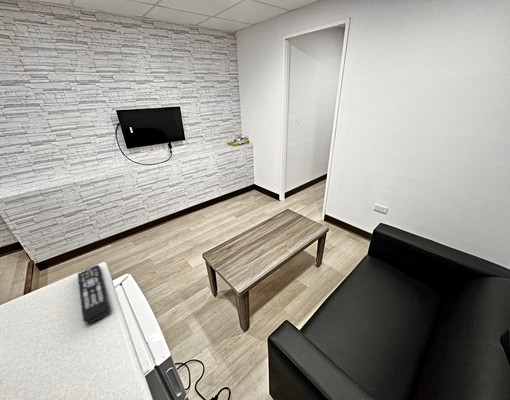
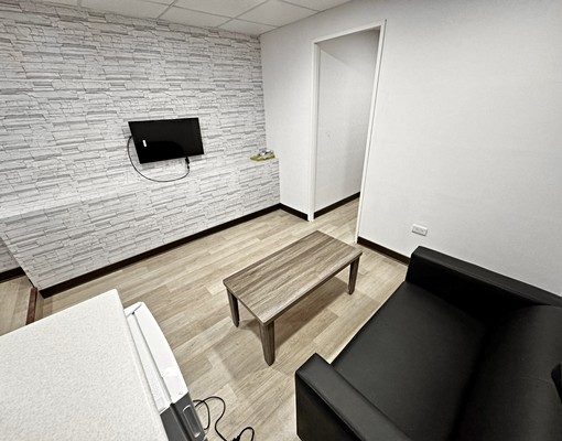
- remote control (93, 290)
